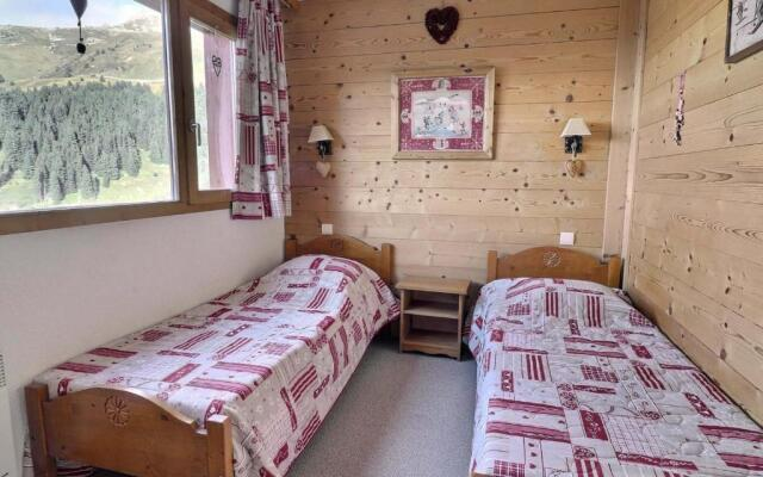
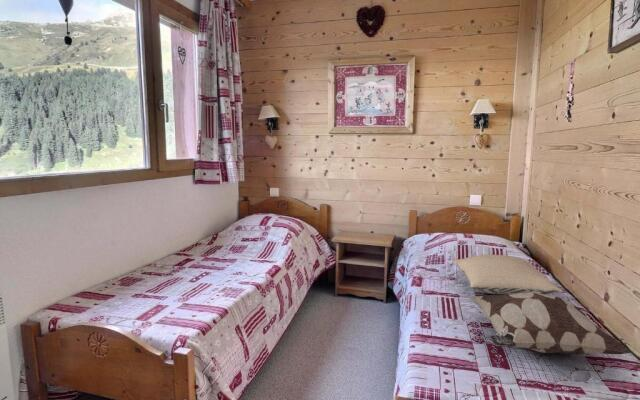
+ decorative pillow (537, 321)
+ pillow (501, 275)
